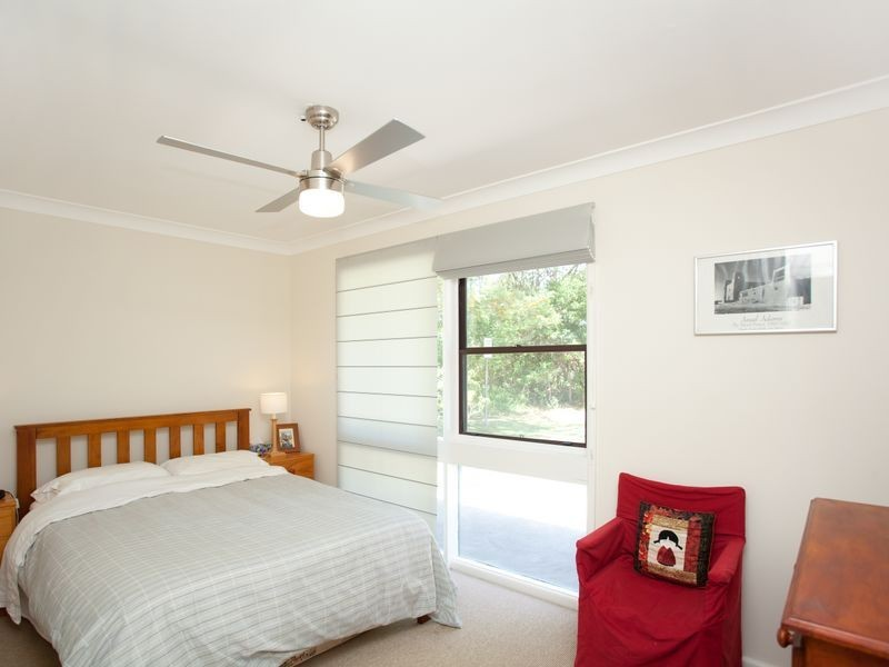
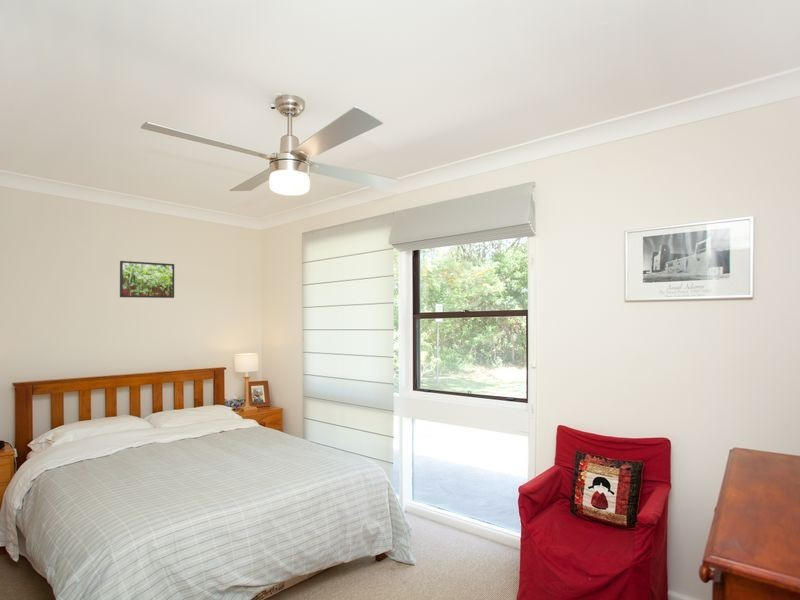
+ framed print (148, 280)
